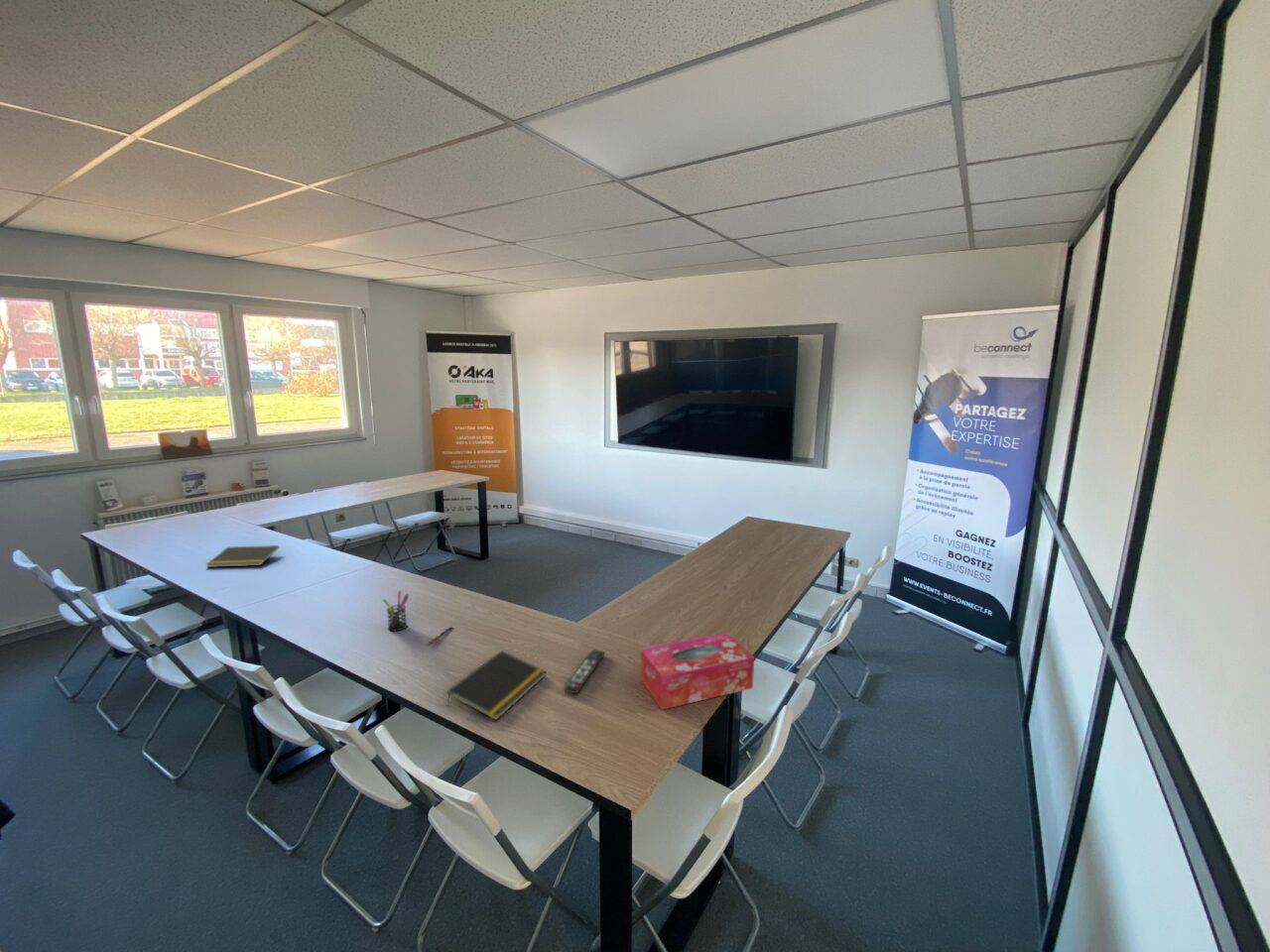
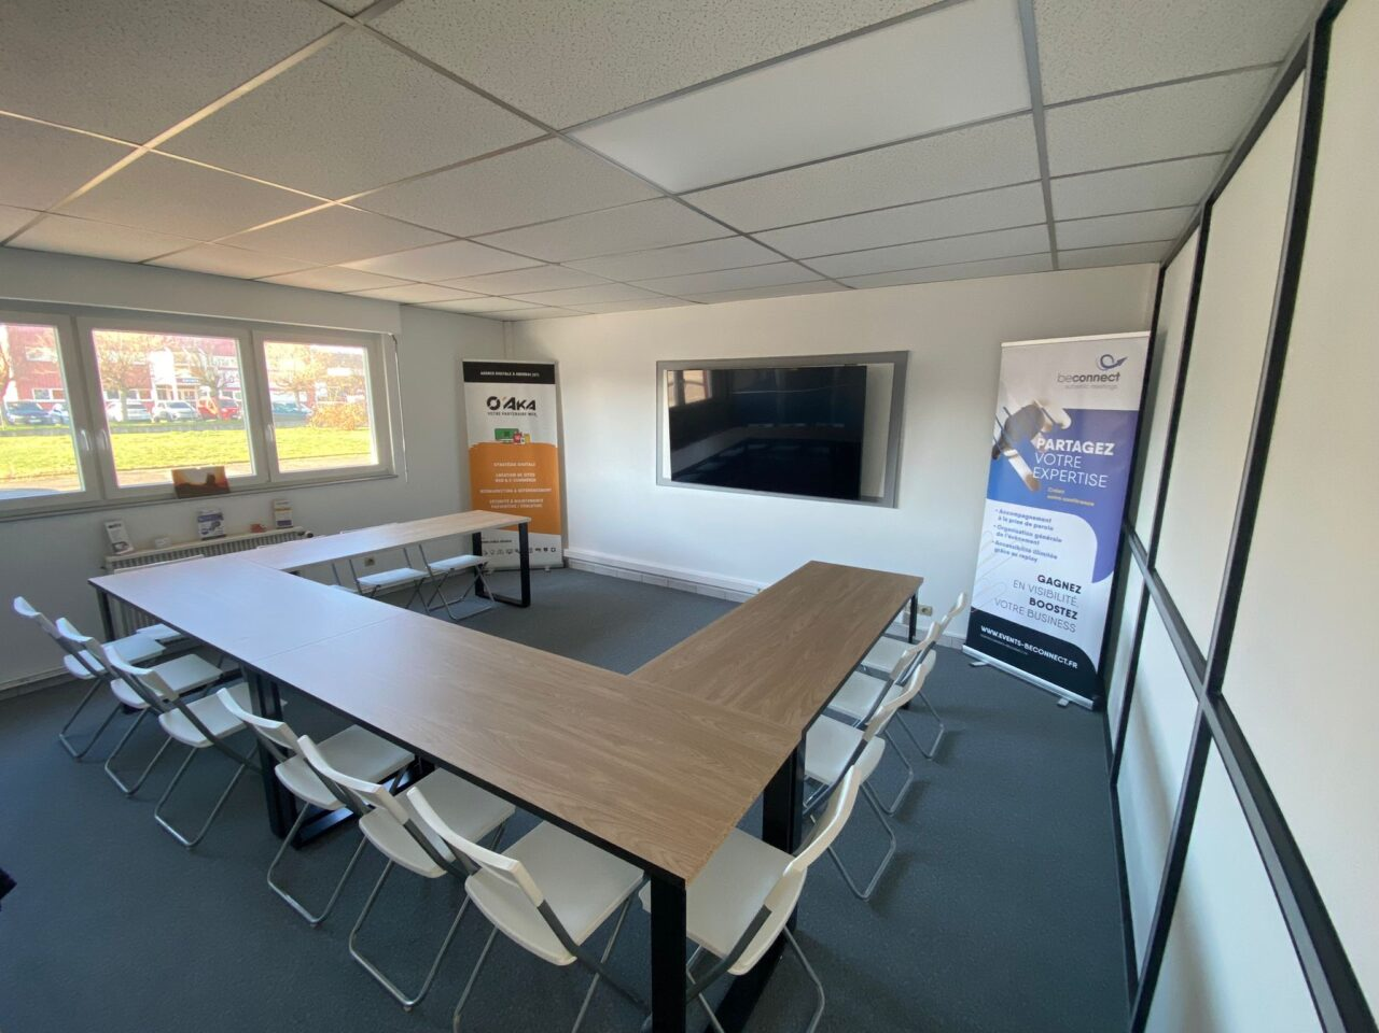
- notepad (243, 555)
- pen holder (395, 609)
- tissue box (696, 668)
- remote control (585, 669)
- pen (441, 634)
- notepad (499, 682)
